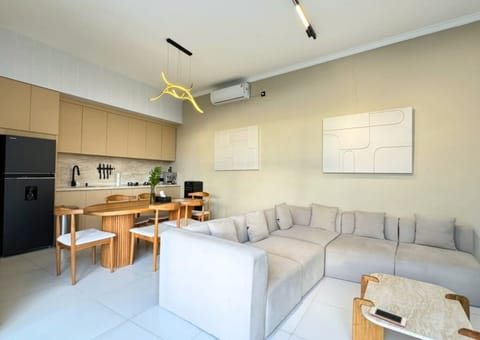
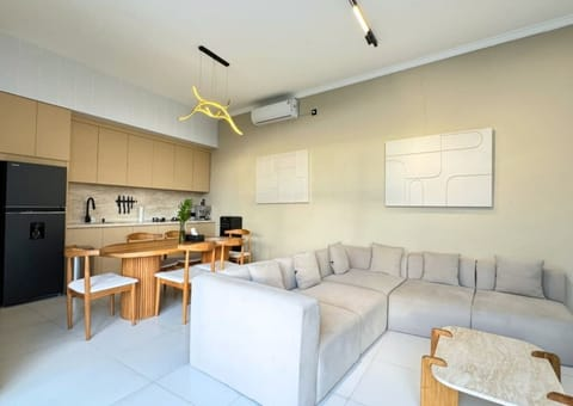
- cell phone (387, 316)
